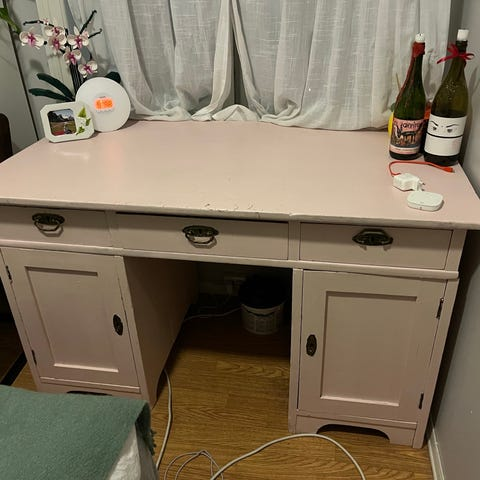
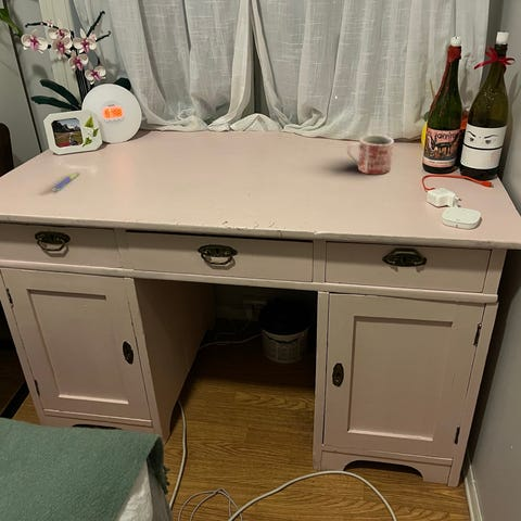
+ mug (369, 153)
+ pen (65, 180)
